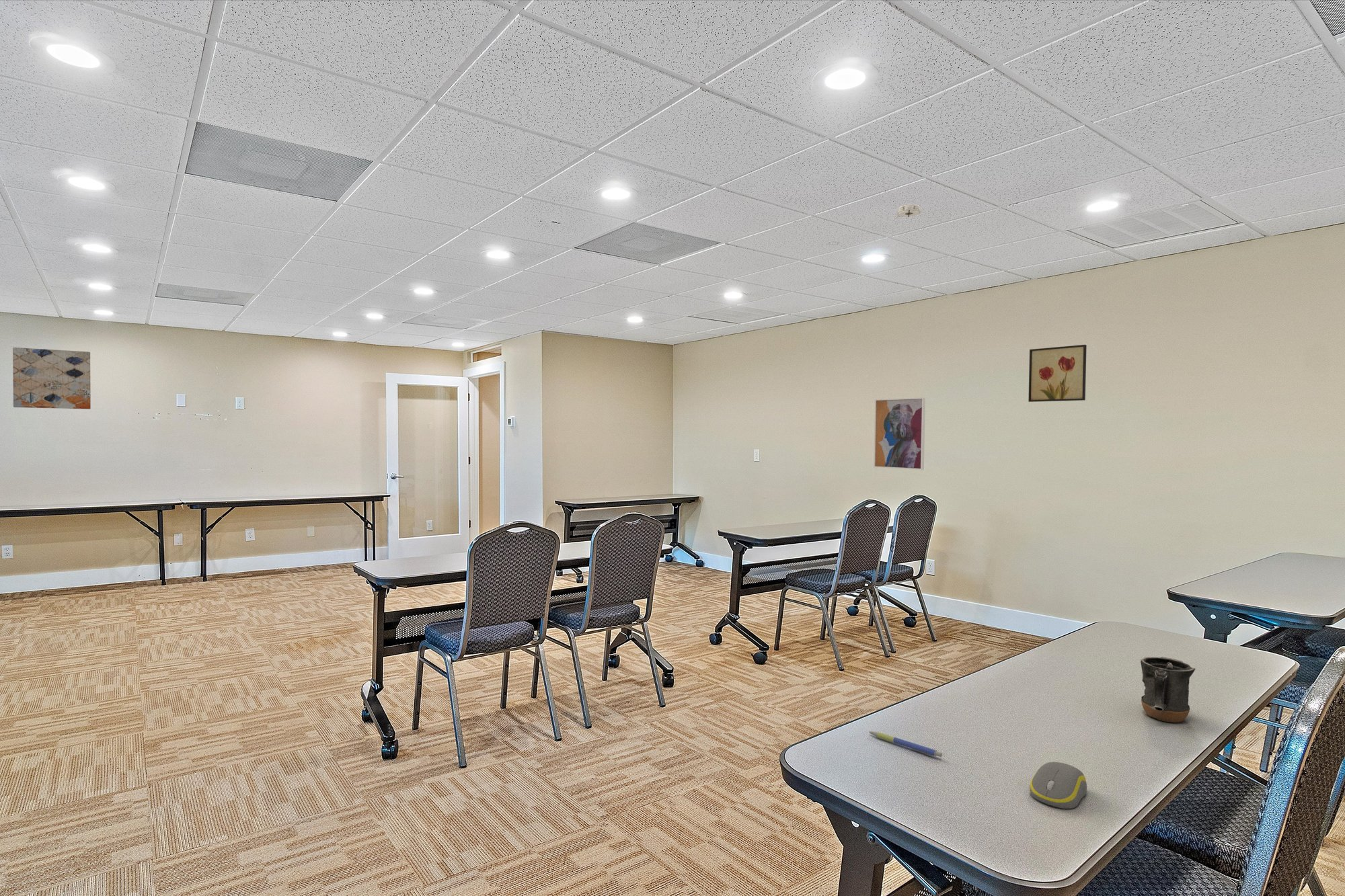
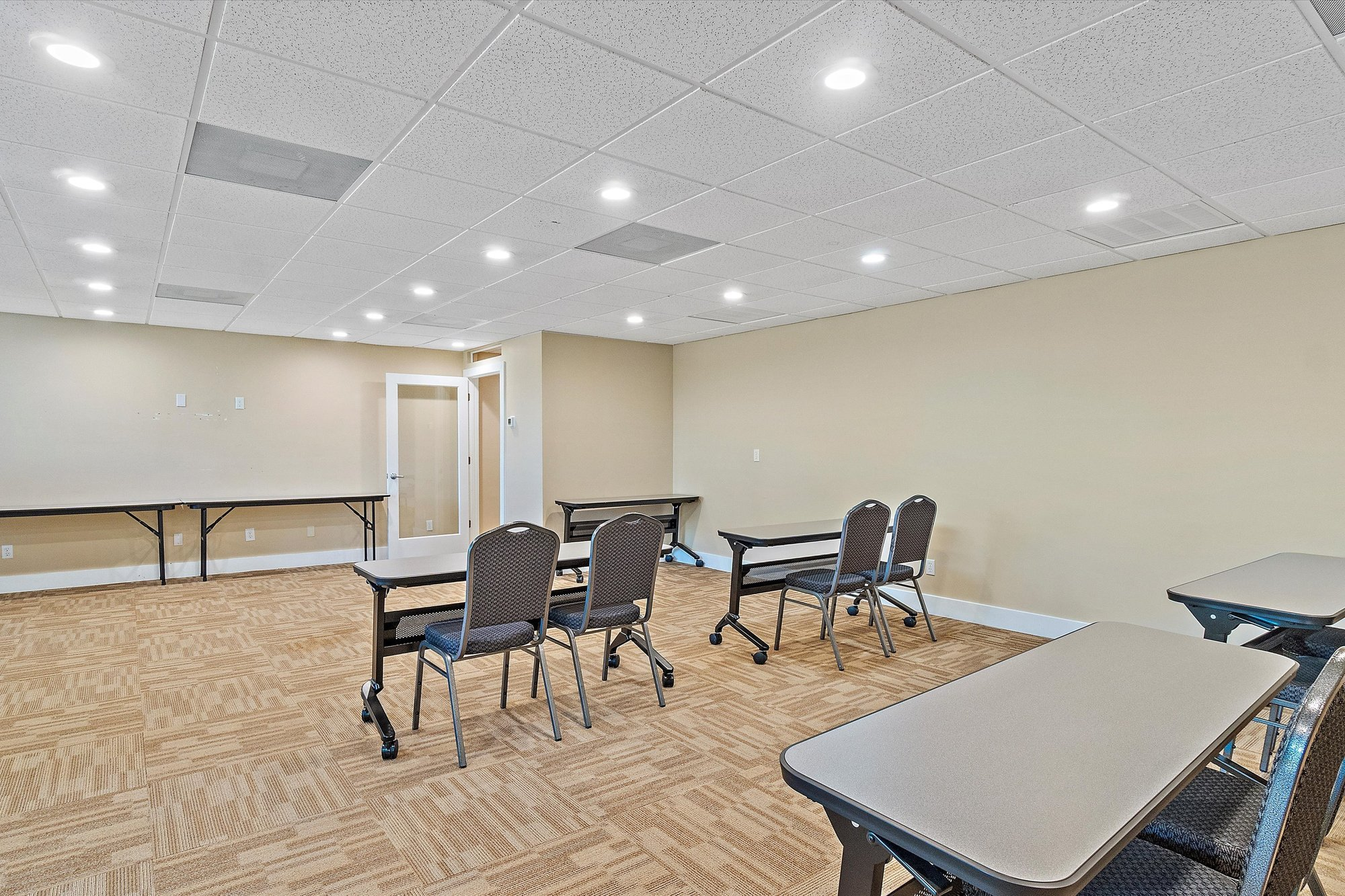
- wall art (1057, 374)
- computer mouse (1059, 781)
- wall art (898, 434)
- wall art (52, 378)
- smoke detector (908, 210)
- mug (1161, 688)
- pen (903, 743)
